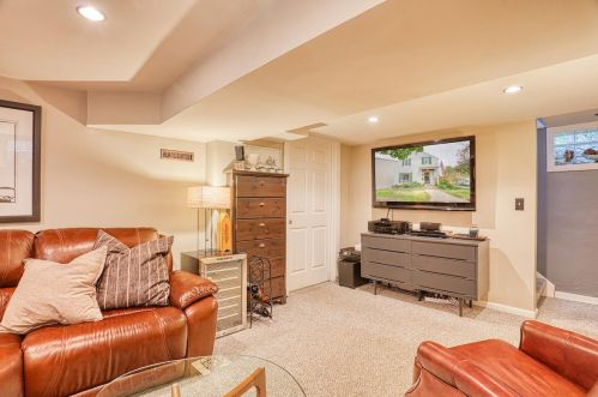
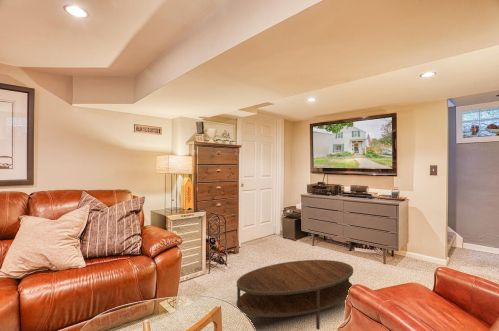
+ coffee table (298, 292)
